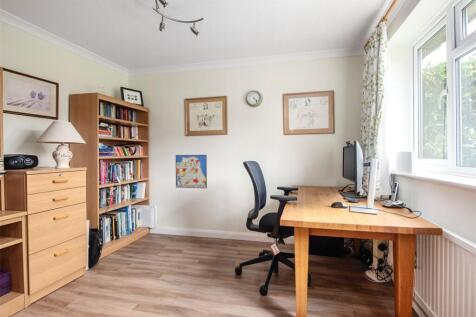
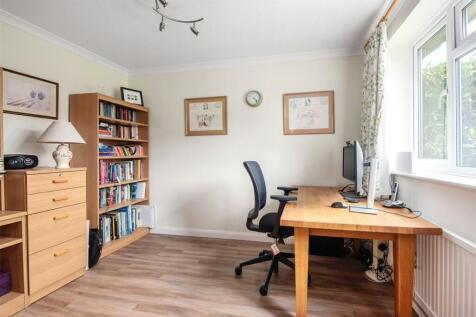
- wall art (190, 171)
